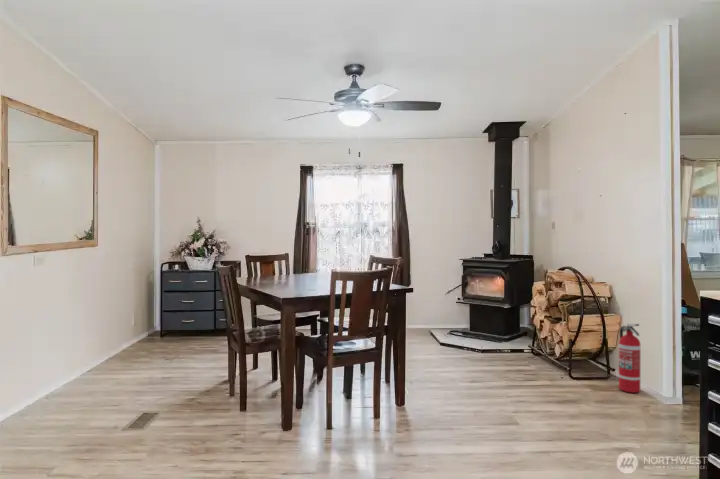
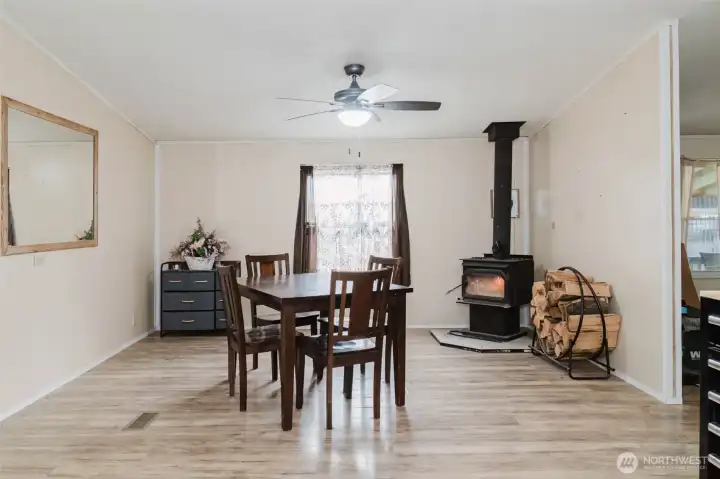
- fire extinguisher (628, 355)
